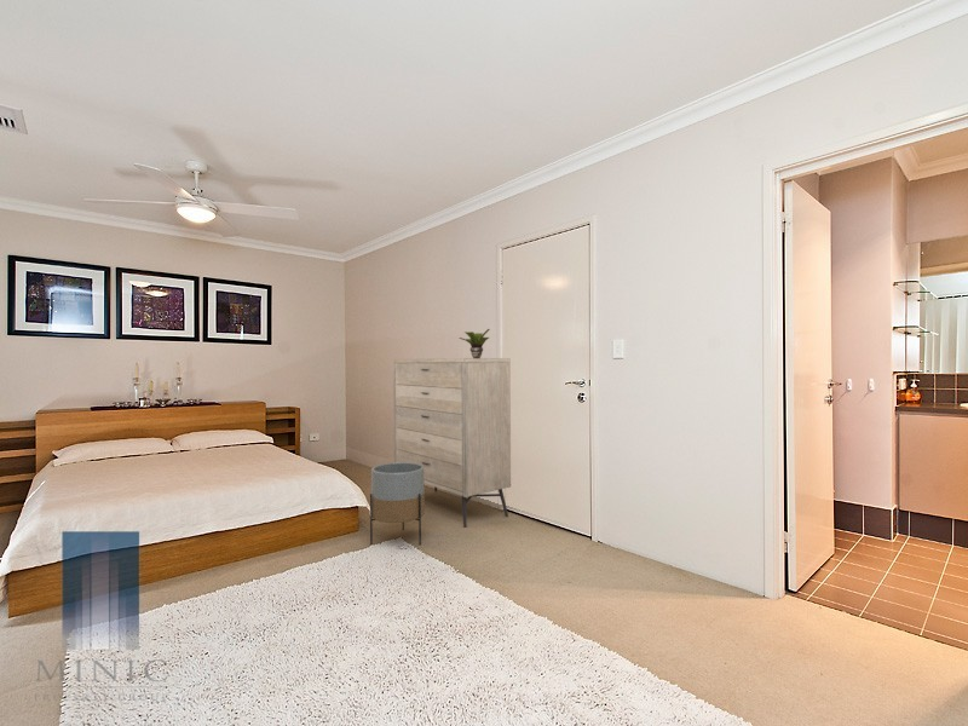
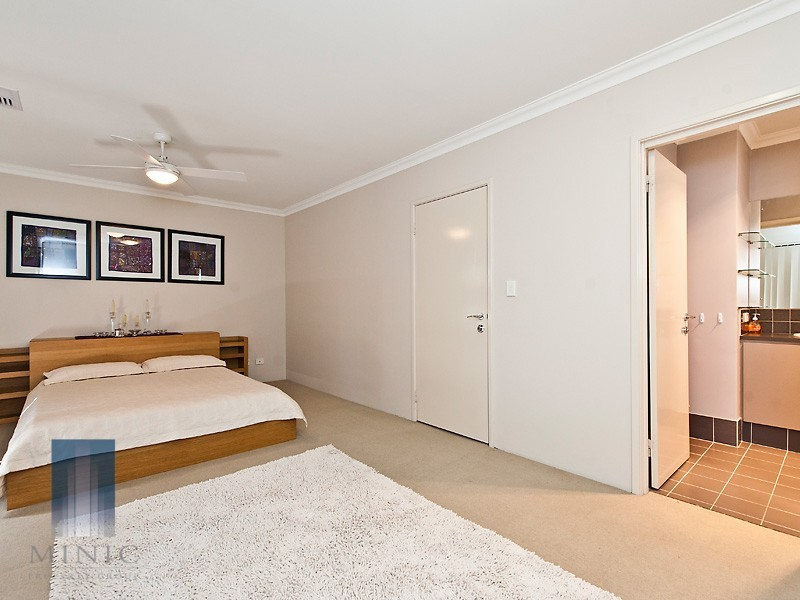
- dresser (448, 432)
- planter (397, 503)
- potted plant (476, 344)
